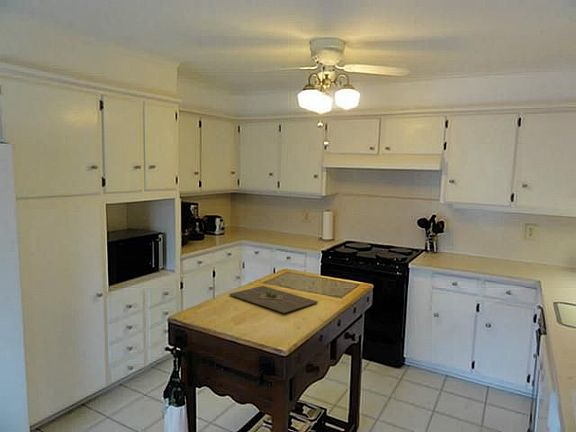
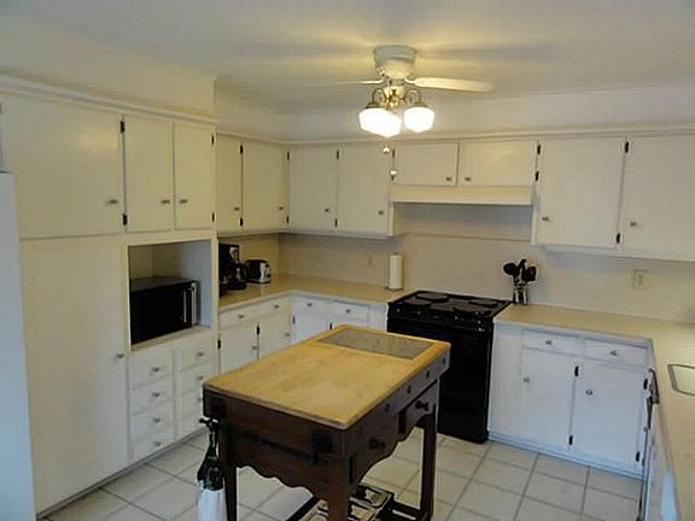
- cutting board (272, 294)
